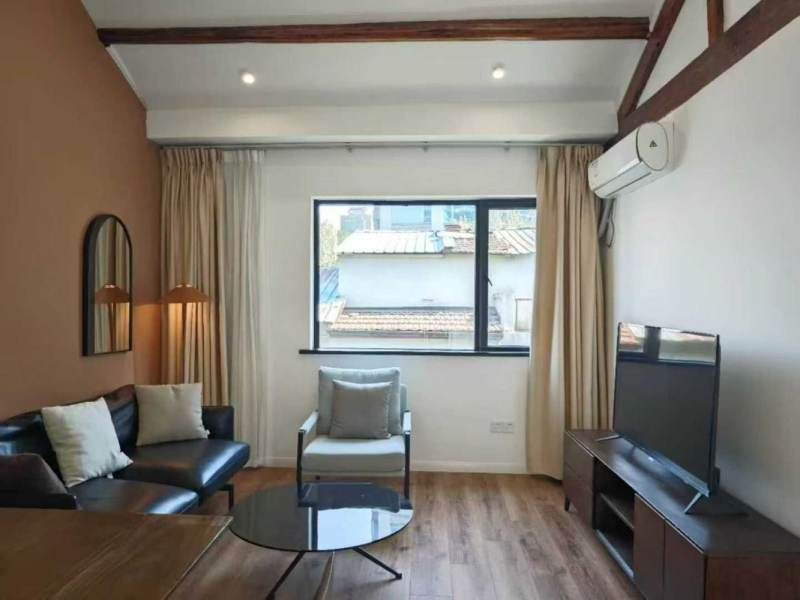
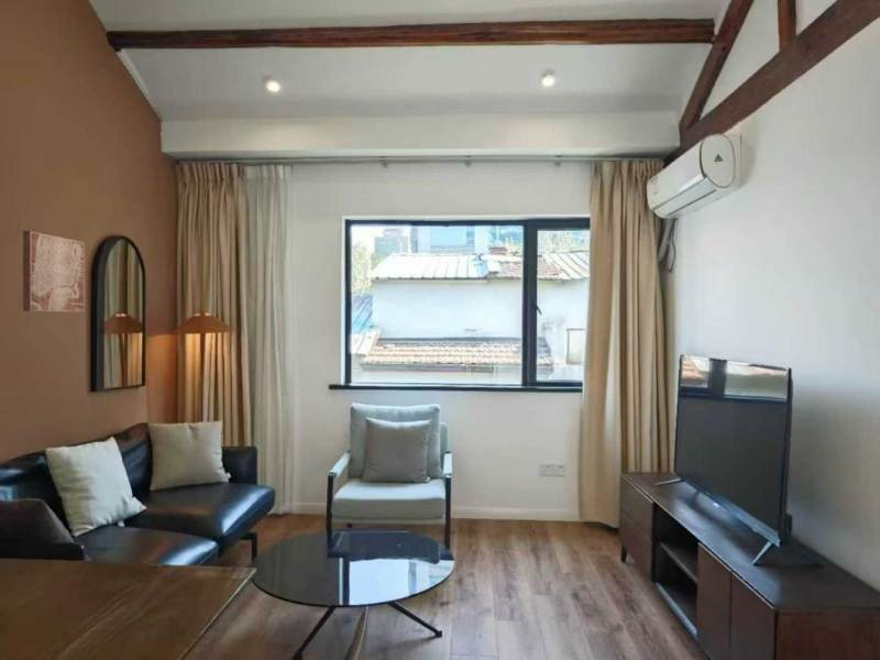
+ wall art (55, 274)
